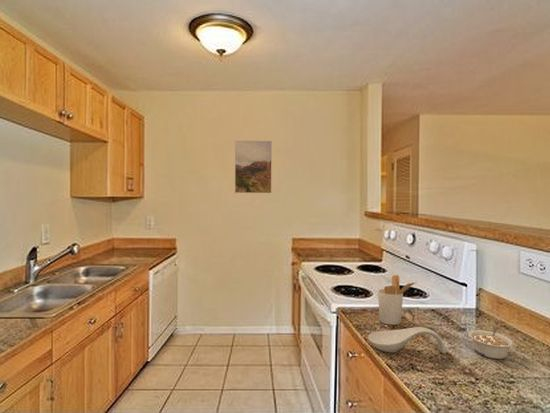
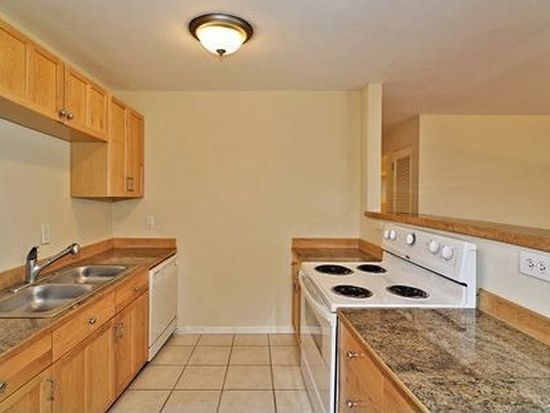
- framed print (253, 167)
- spoon rest (405, 338)
- utensil holder (396, 300)
- legume (489, 343)
